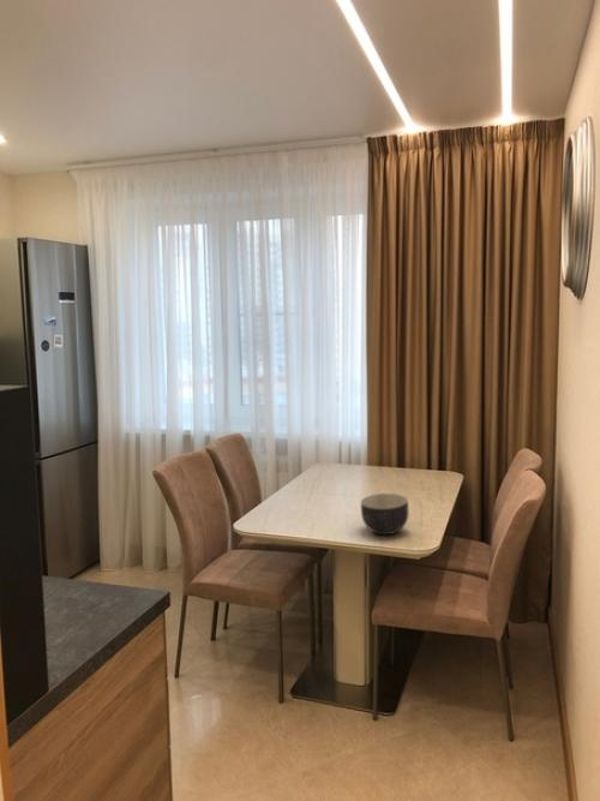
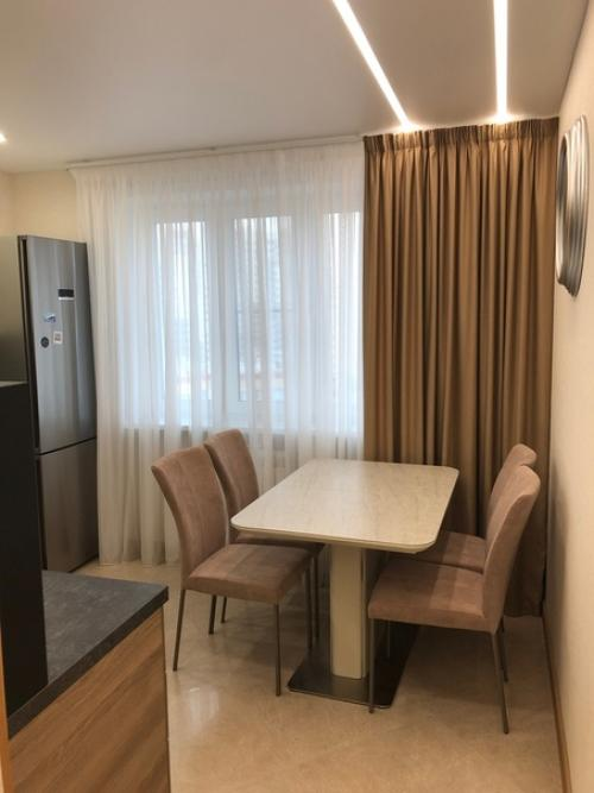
- bowl (384, 514)
